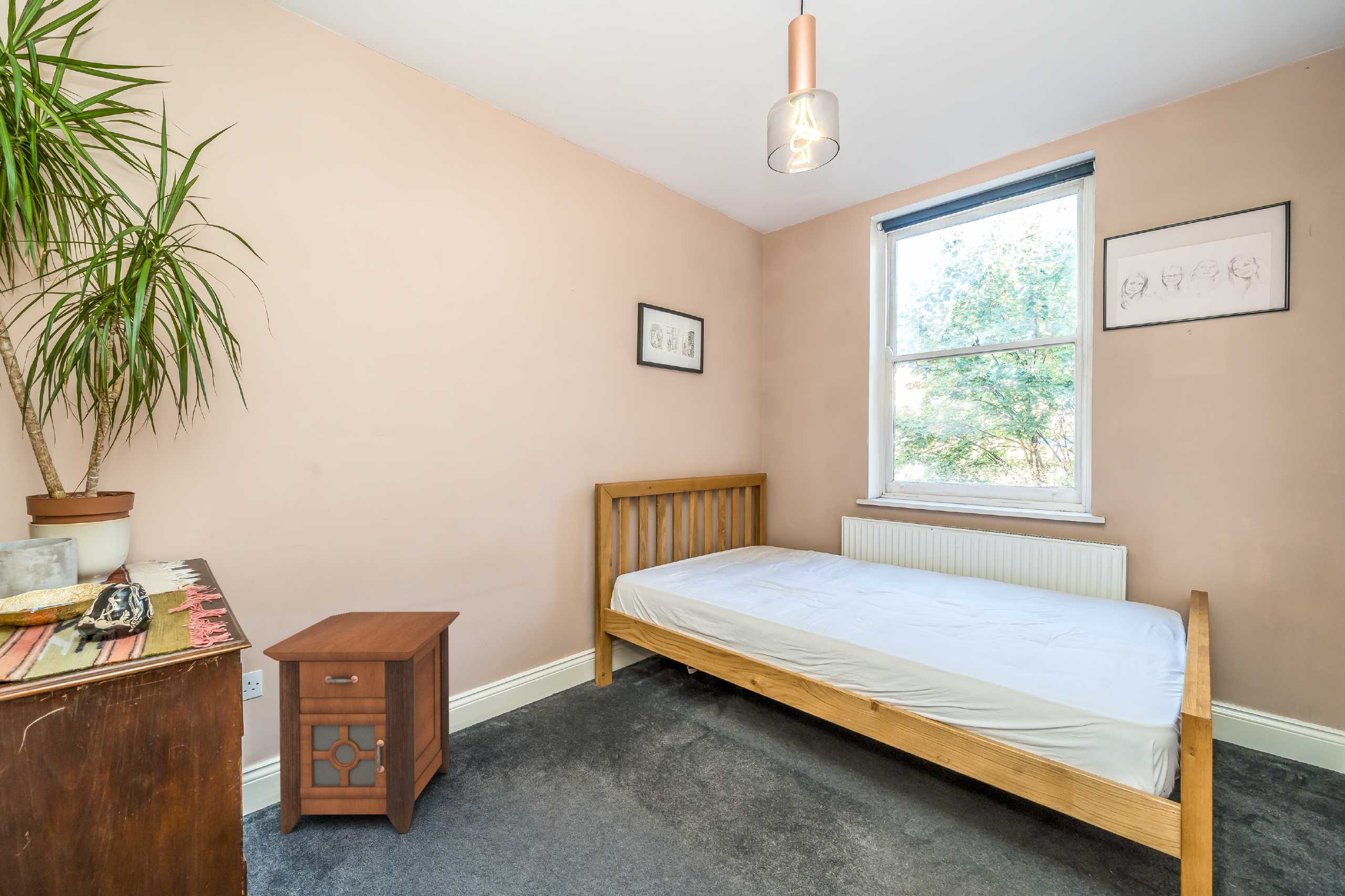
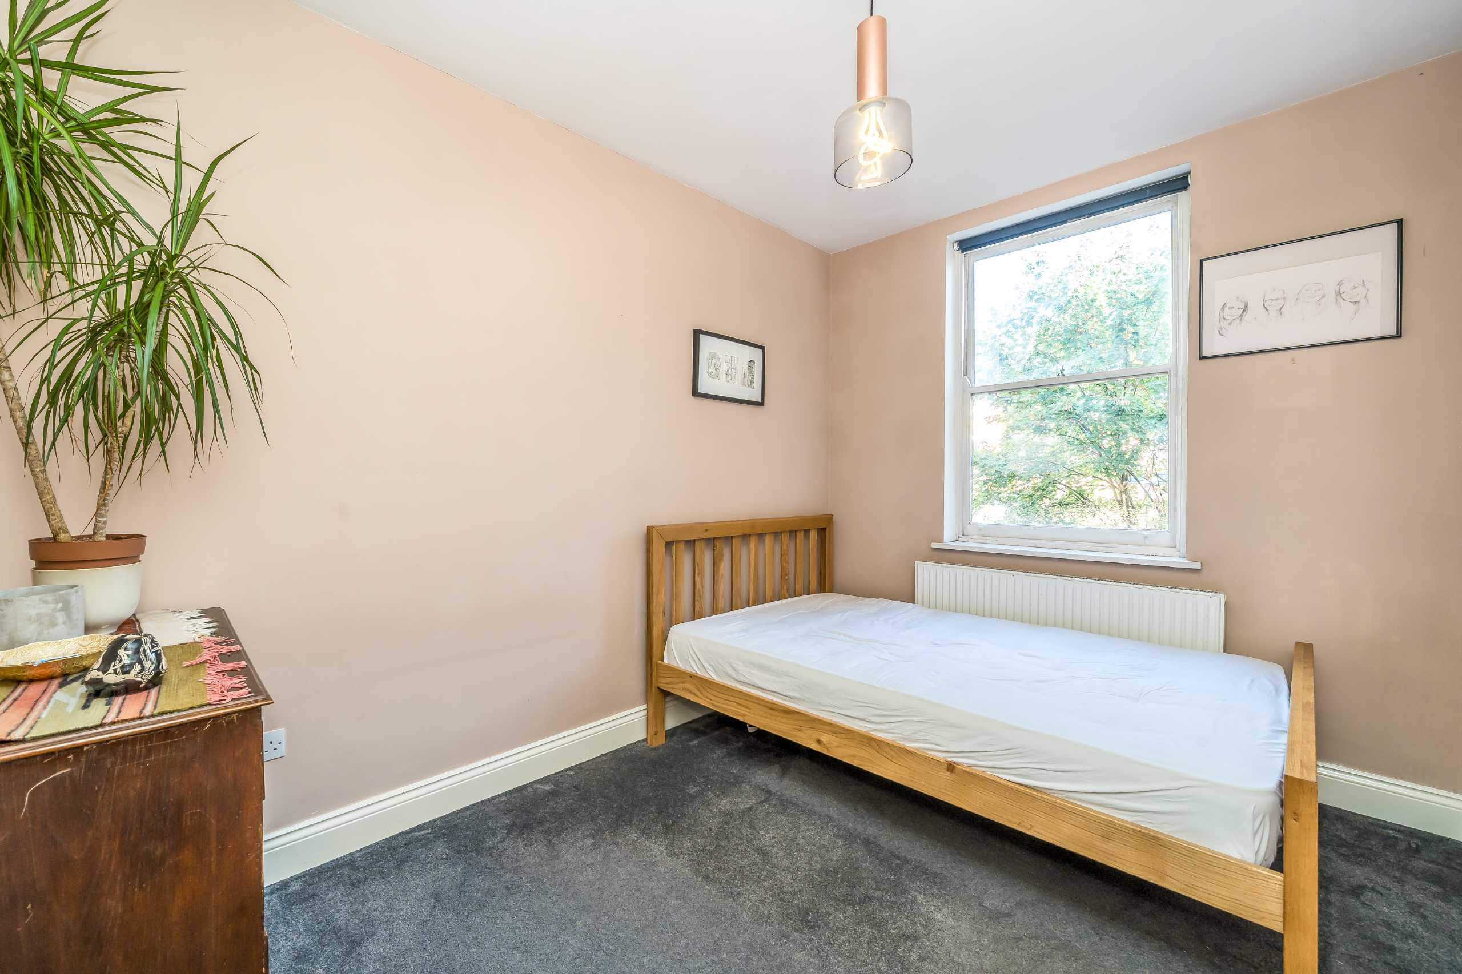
- nightstand (371, 714)
